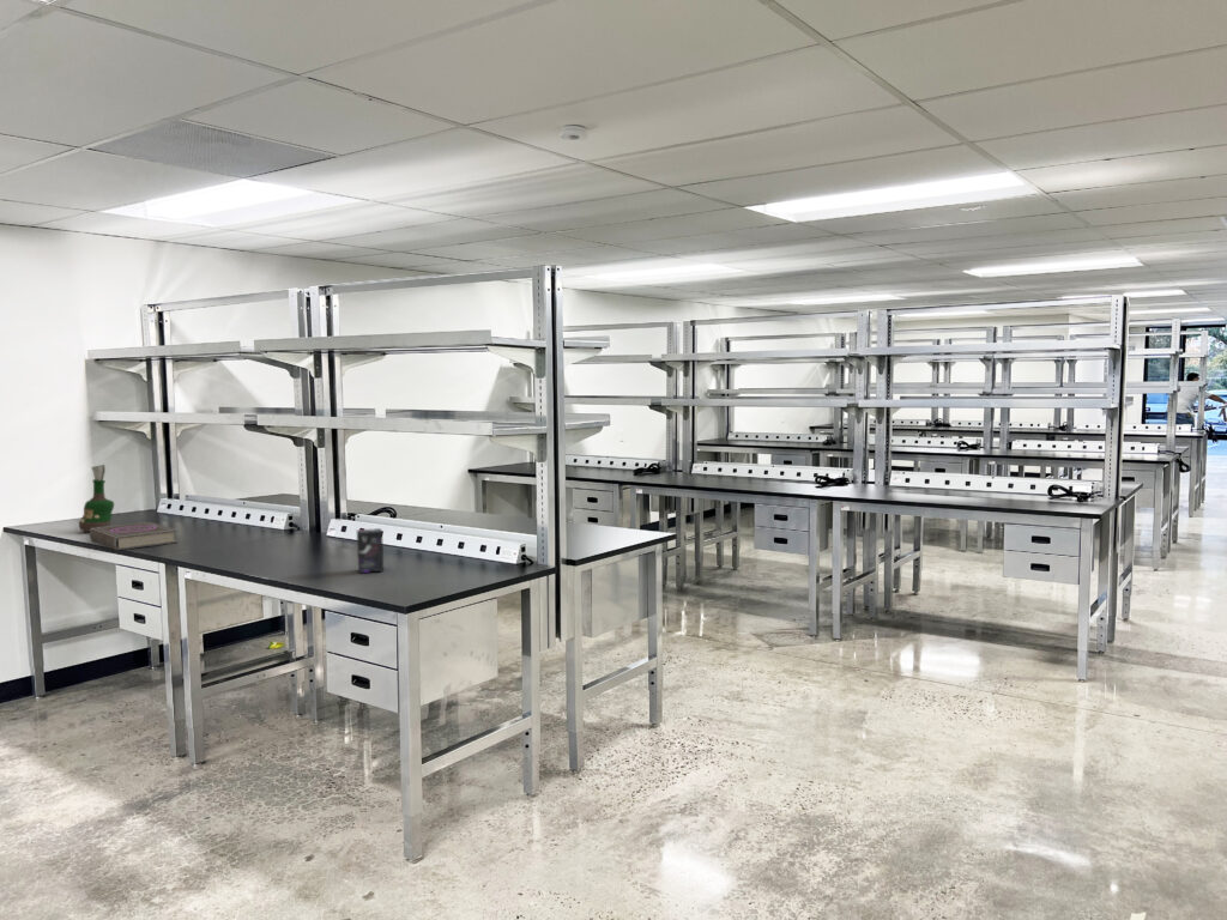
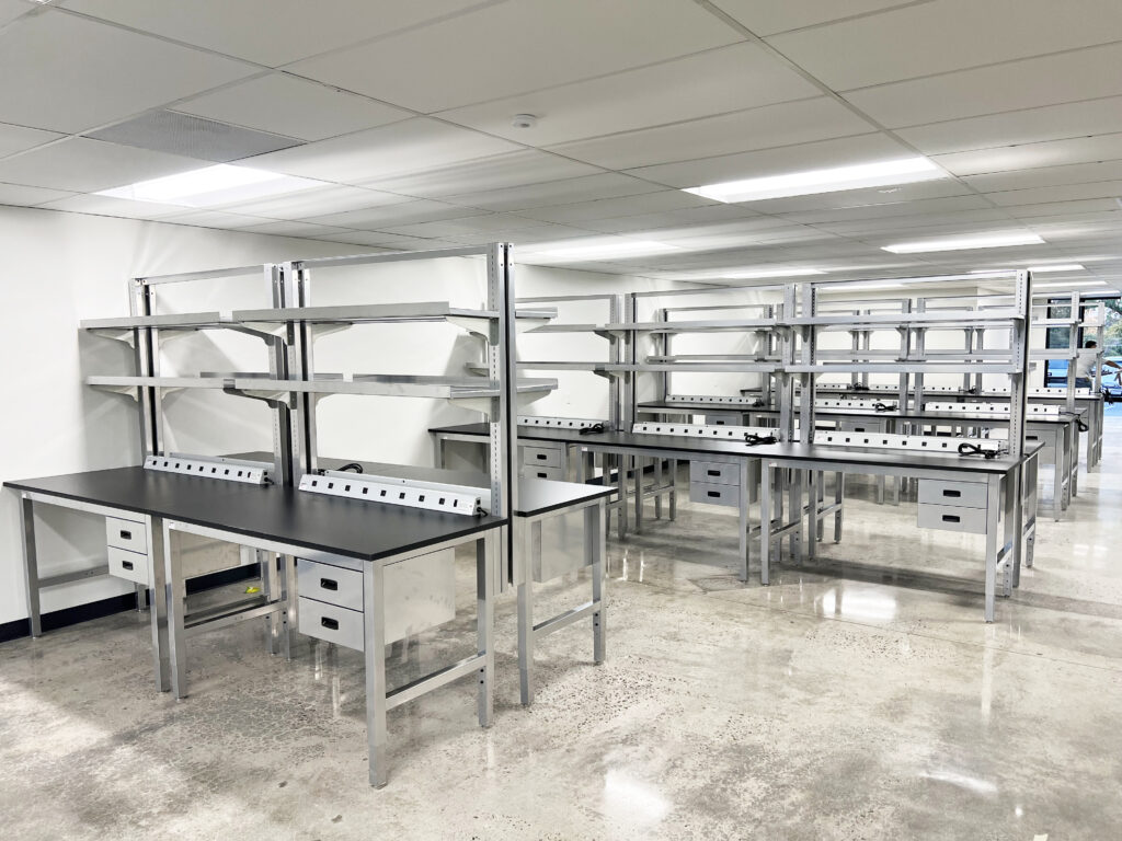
- book (133, 534)
- box (369, 550)
- grog bottle (95, 497)
